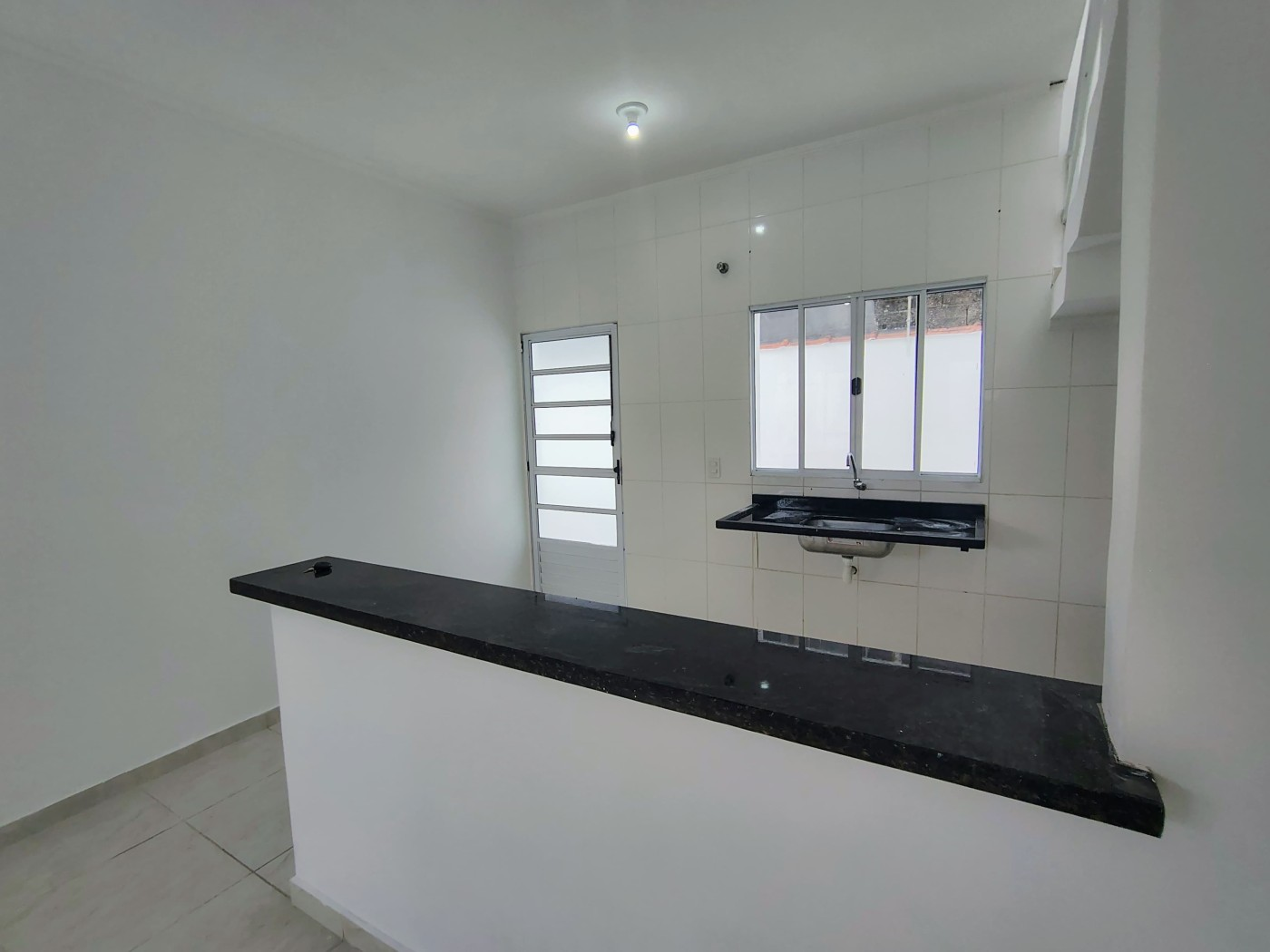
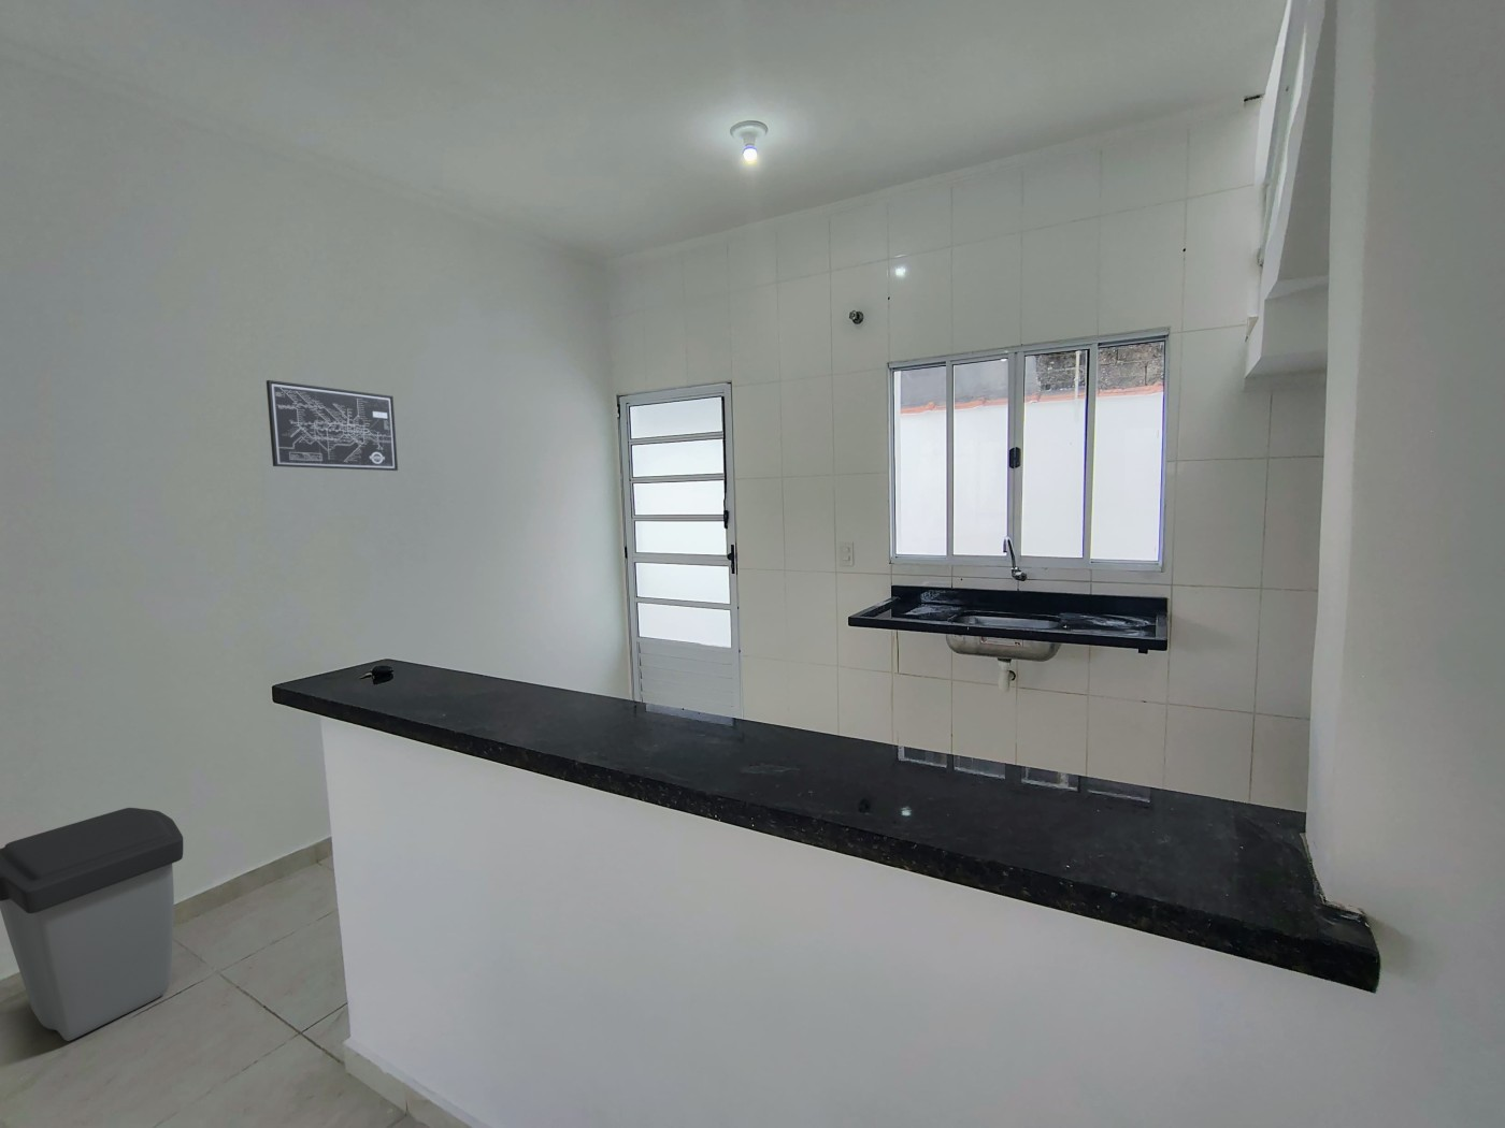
+ trash can (90, 918)
+ wall art (337, 429)
